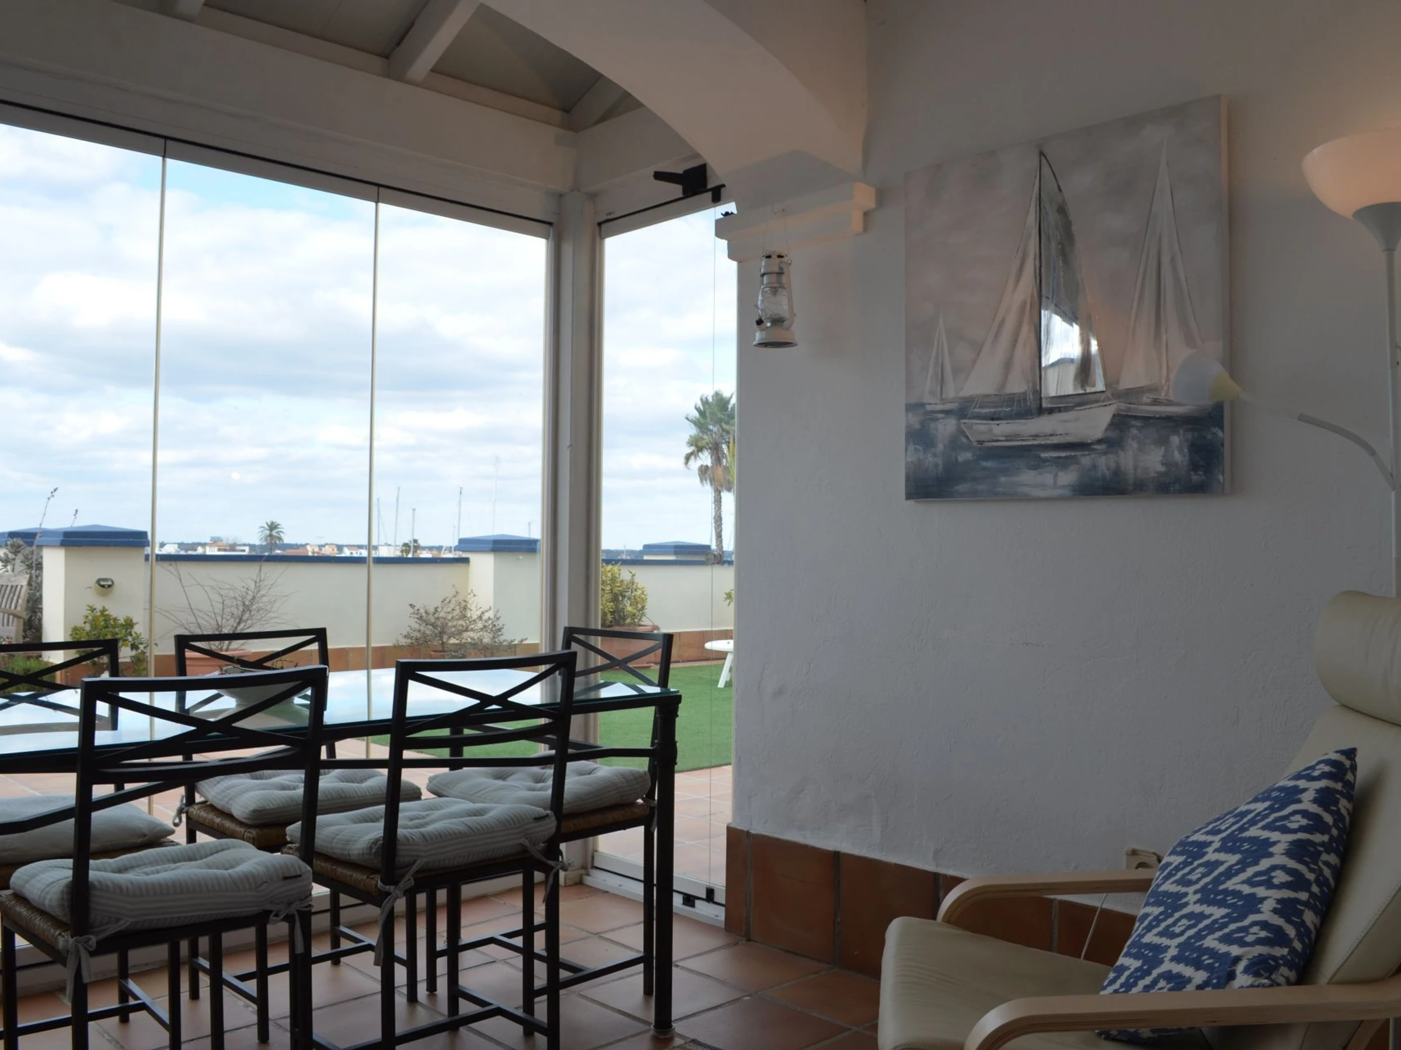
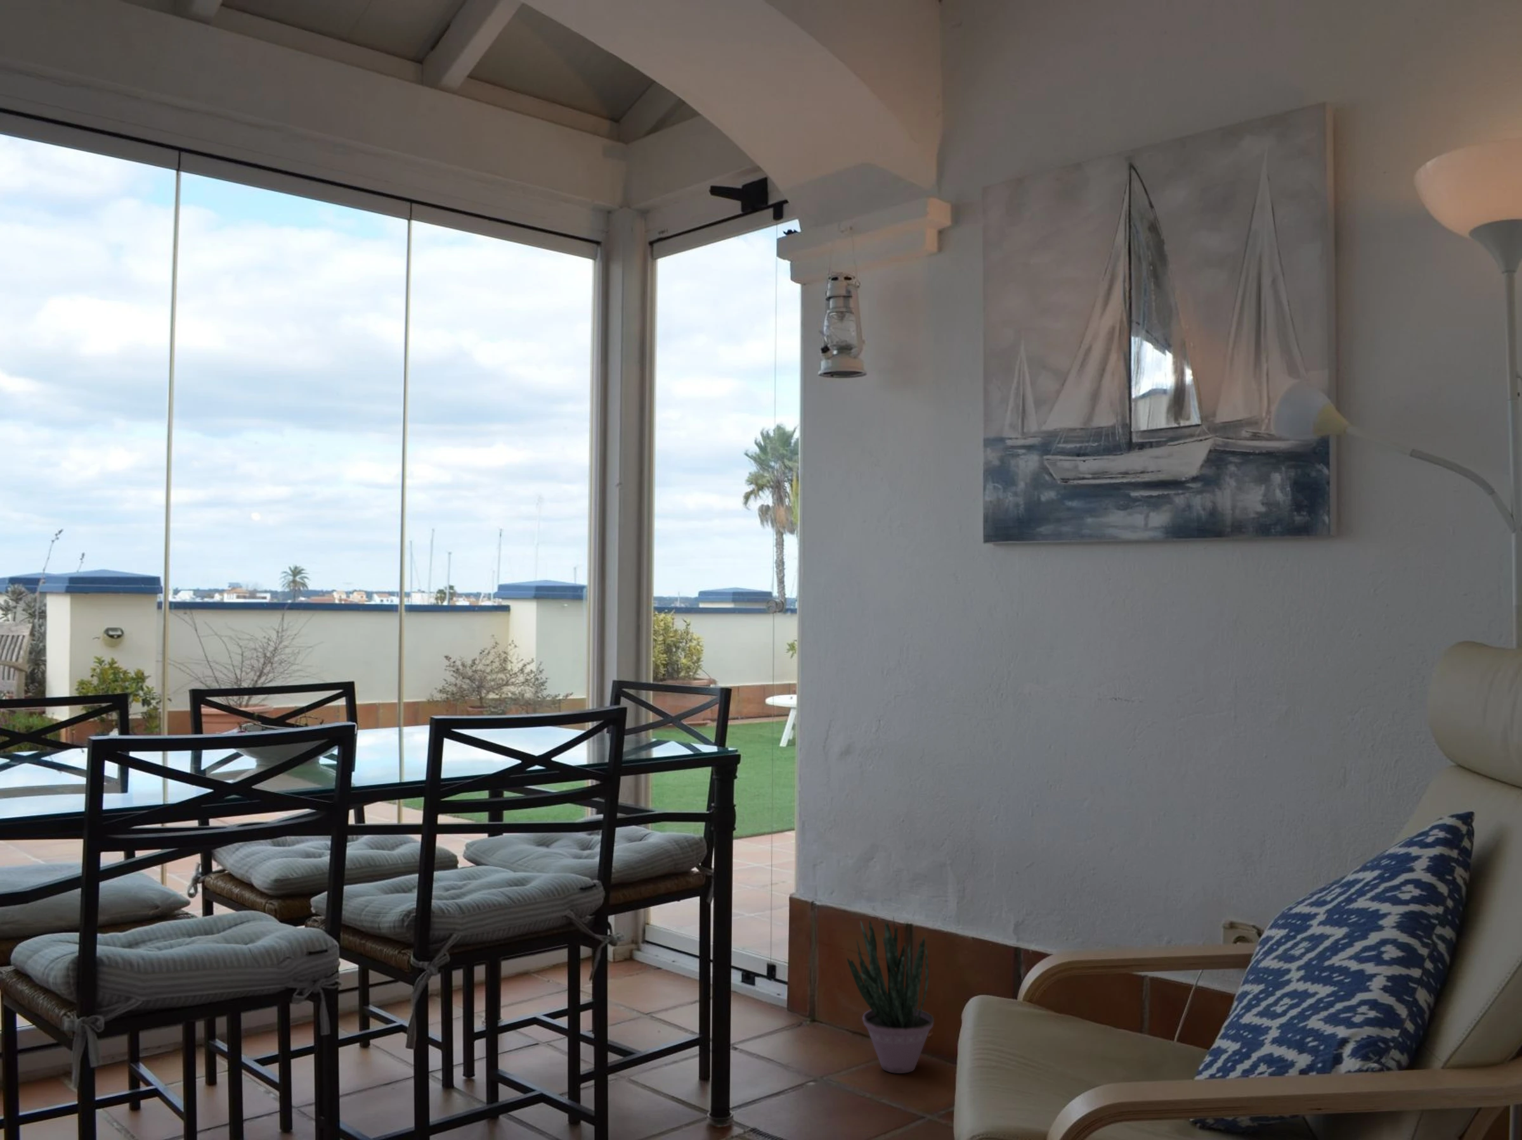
+ potted plant (890, 994)
